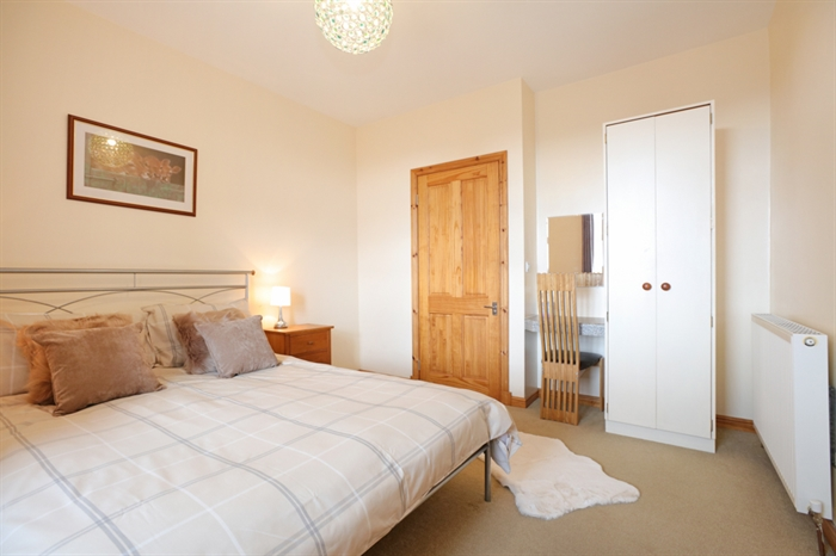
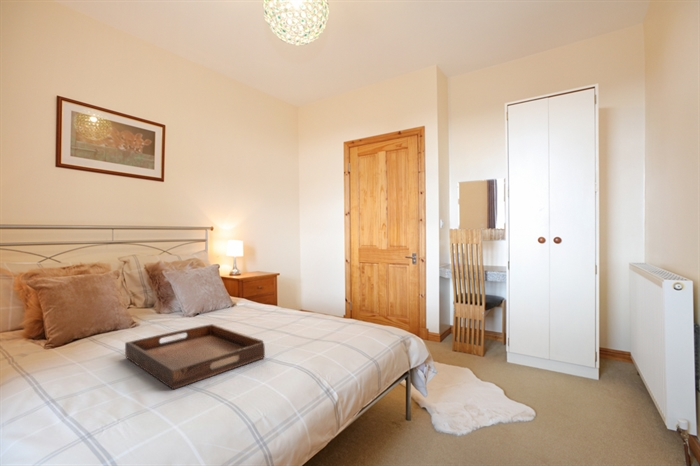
+ serving tray (196, 349)
